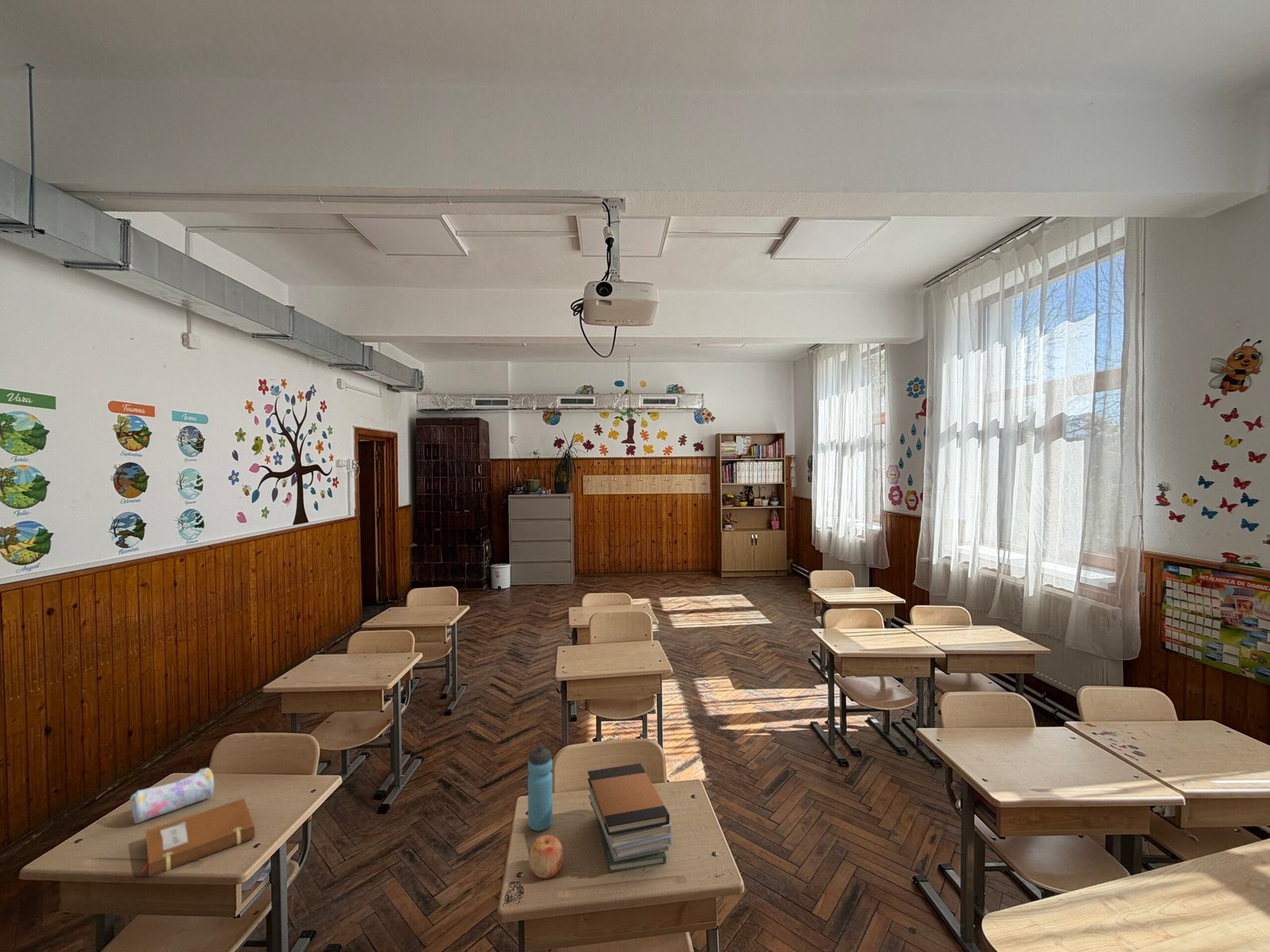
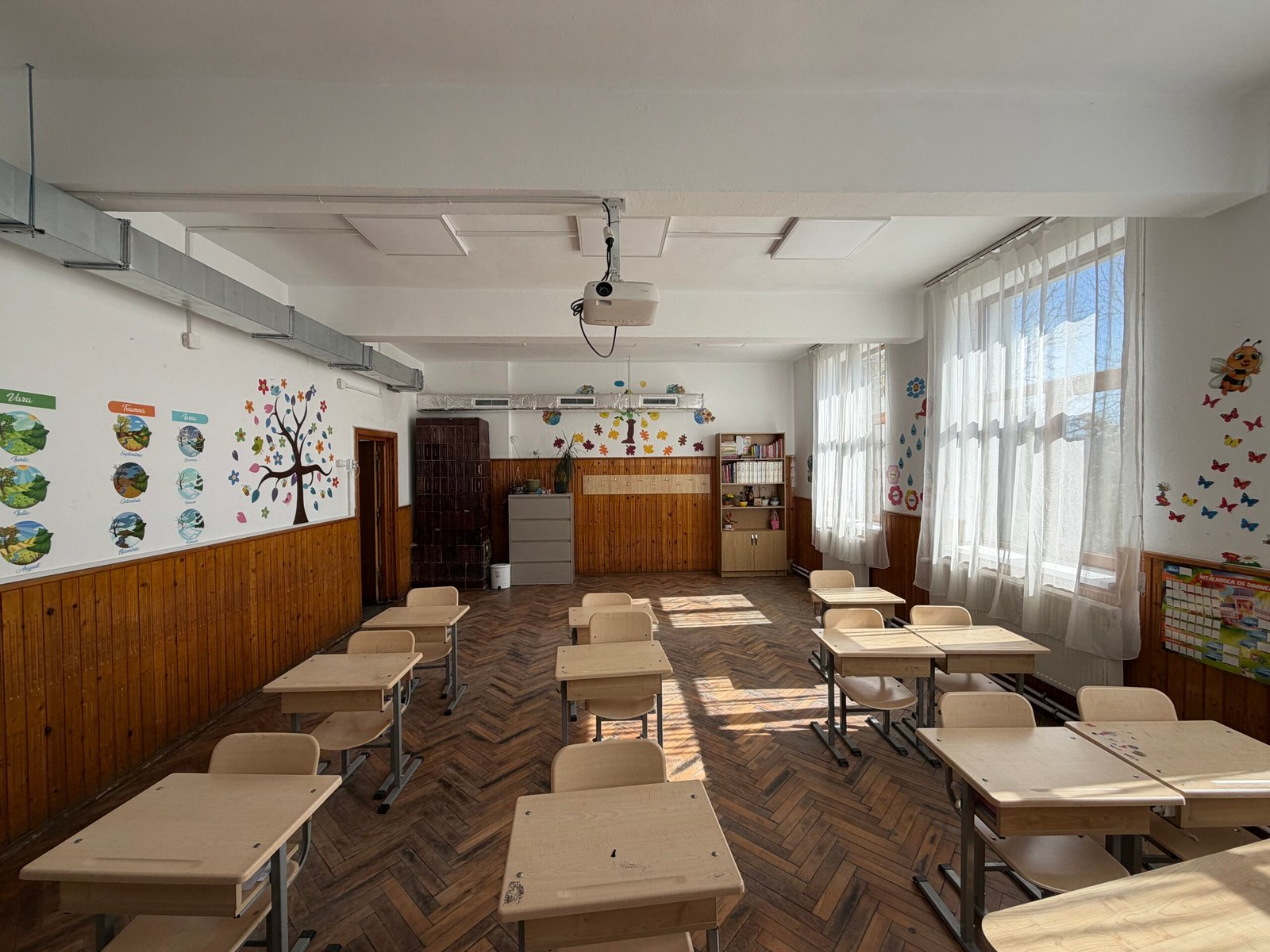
- notebook (198, 835)
- pencil case (174, 794)
- water bottle (540, 785)
- apple (546, 855)
- book stack (627, 815)
